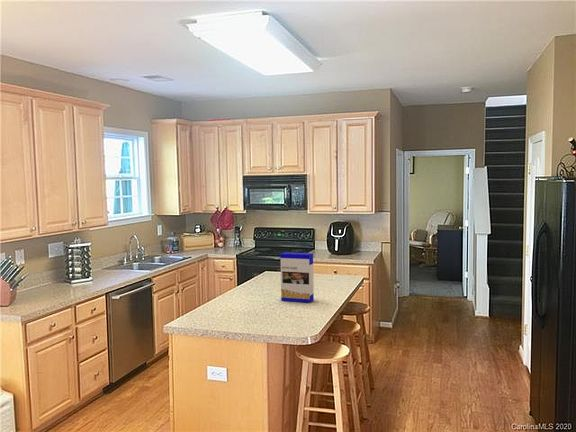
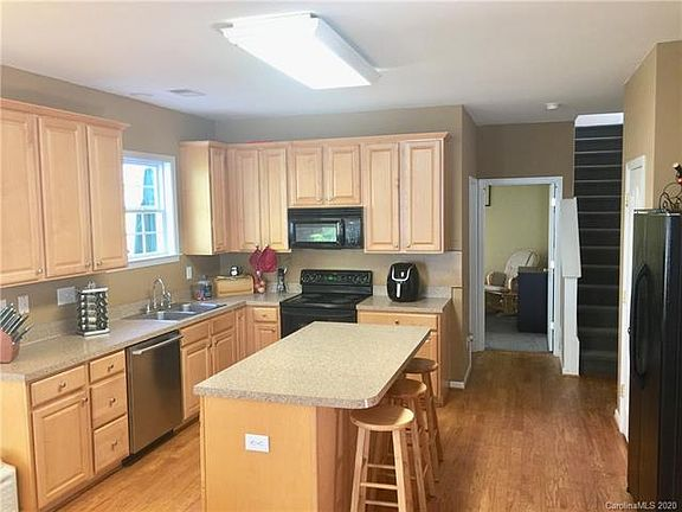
- cereal box (297, 276)
